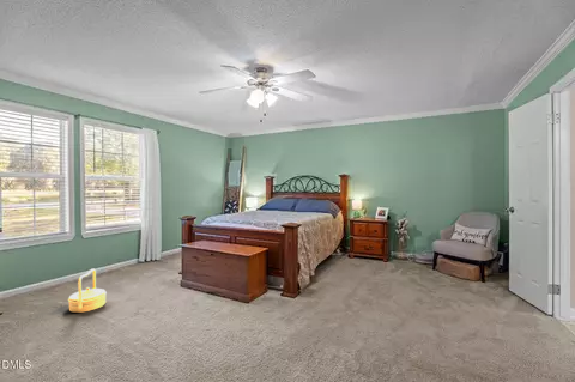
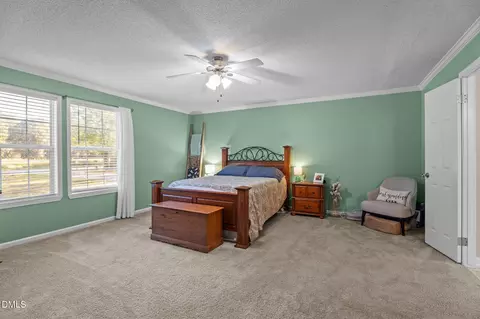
- basket (87, 289)
